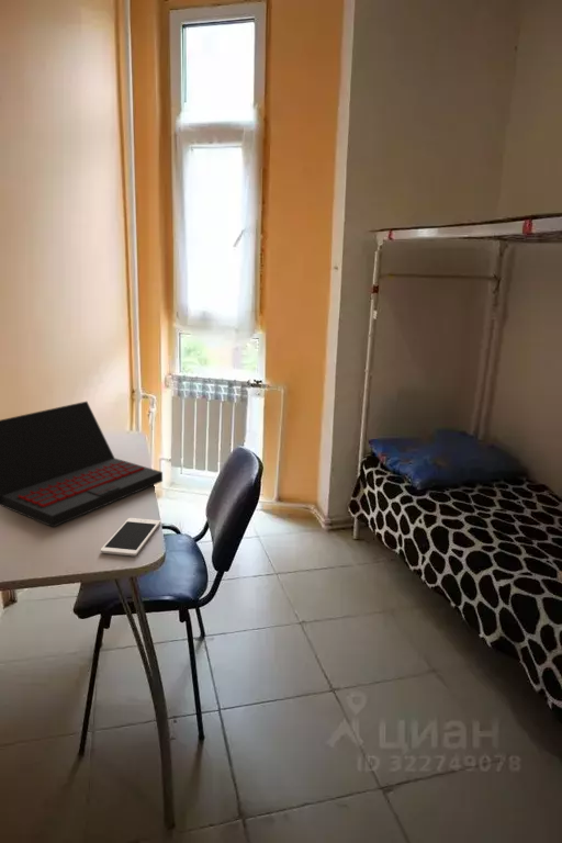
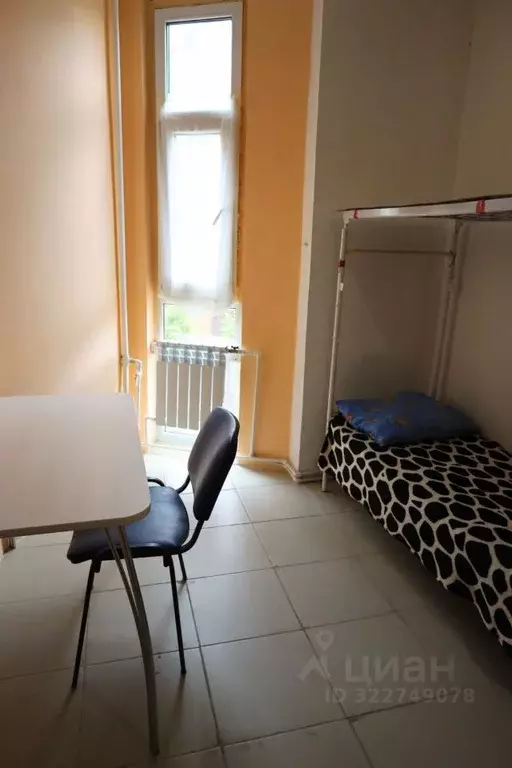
- cell phone (132, 536)
- laptop (69, 454)
